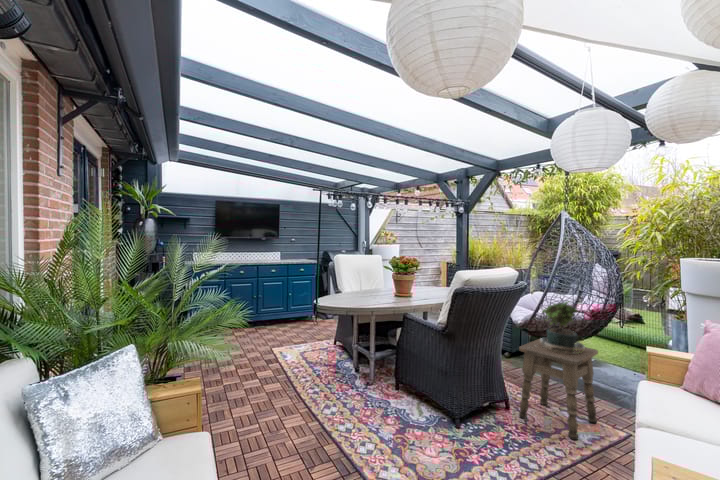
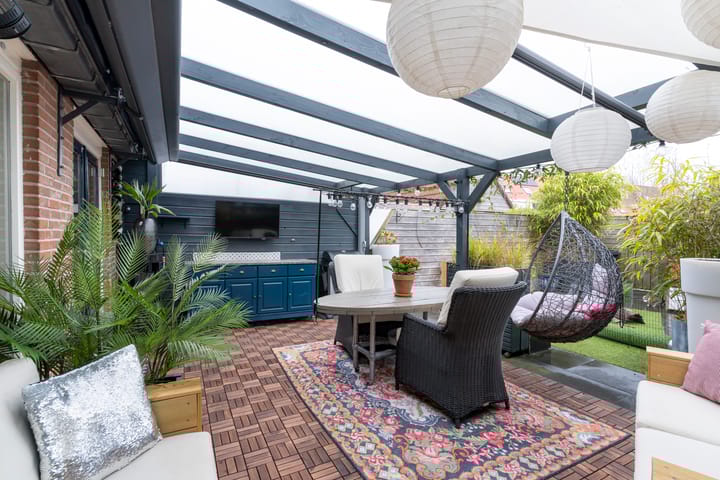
- potted plant (559, 323)
- side table (563, 383)
